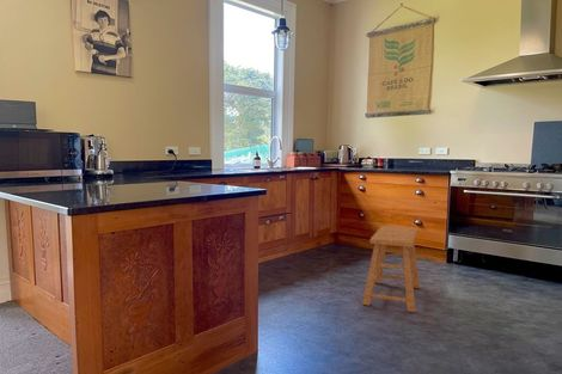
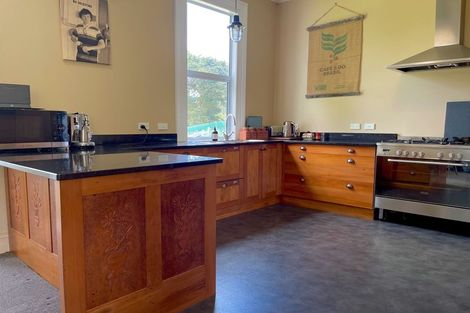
- stool (393, 265)
